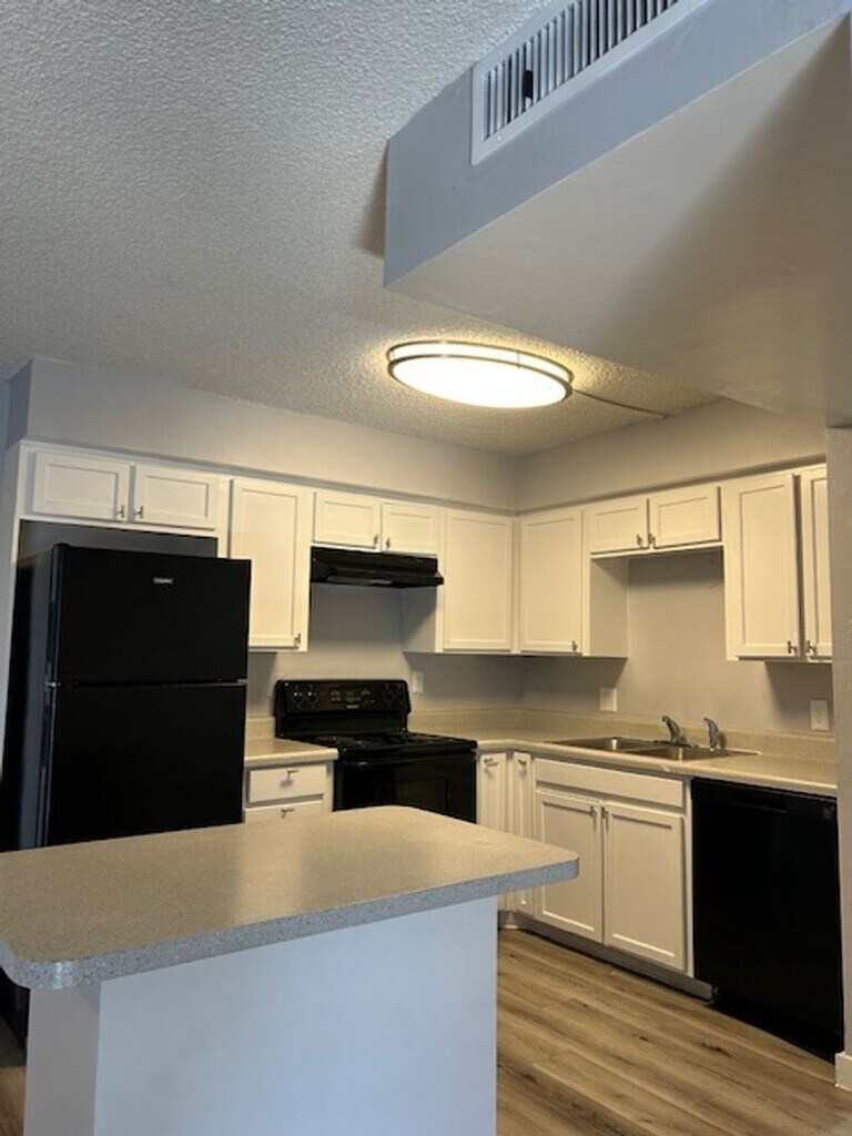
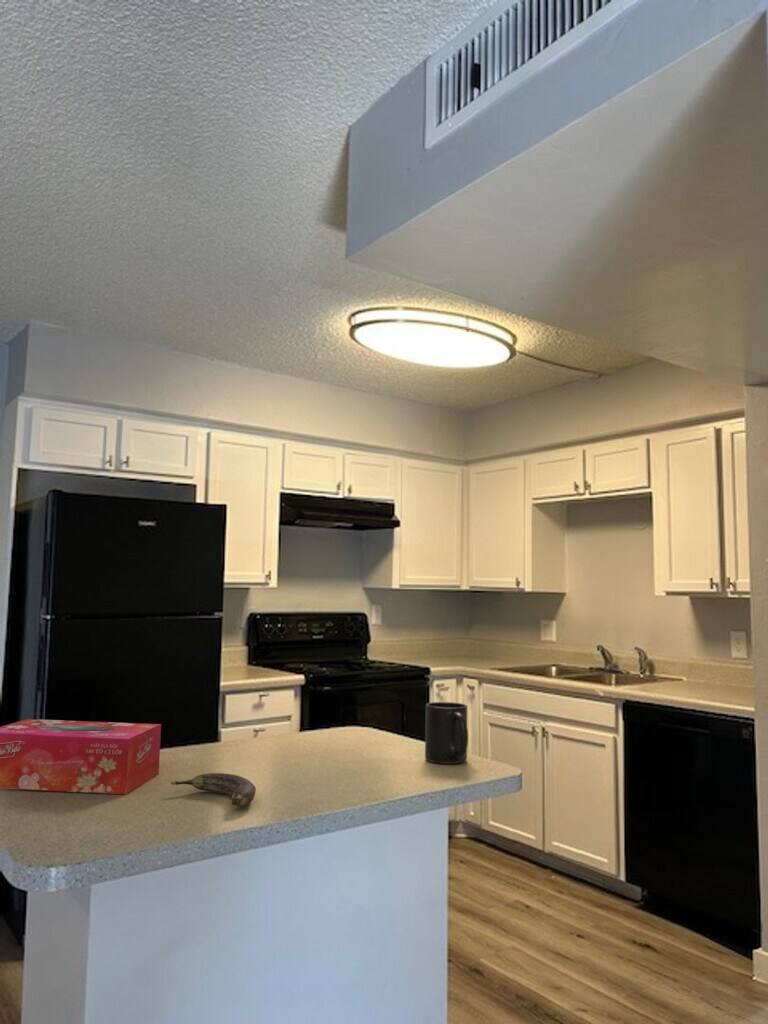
+ mug (449, 733)
+ banana (221, 788)
+ tissue box (73, 754)
